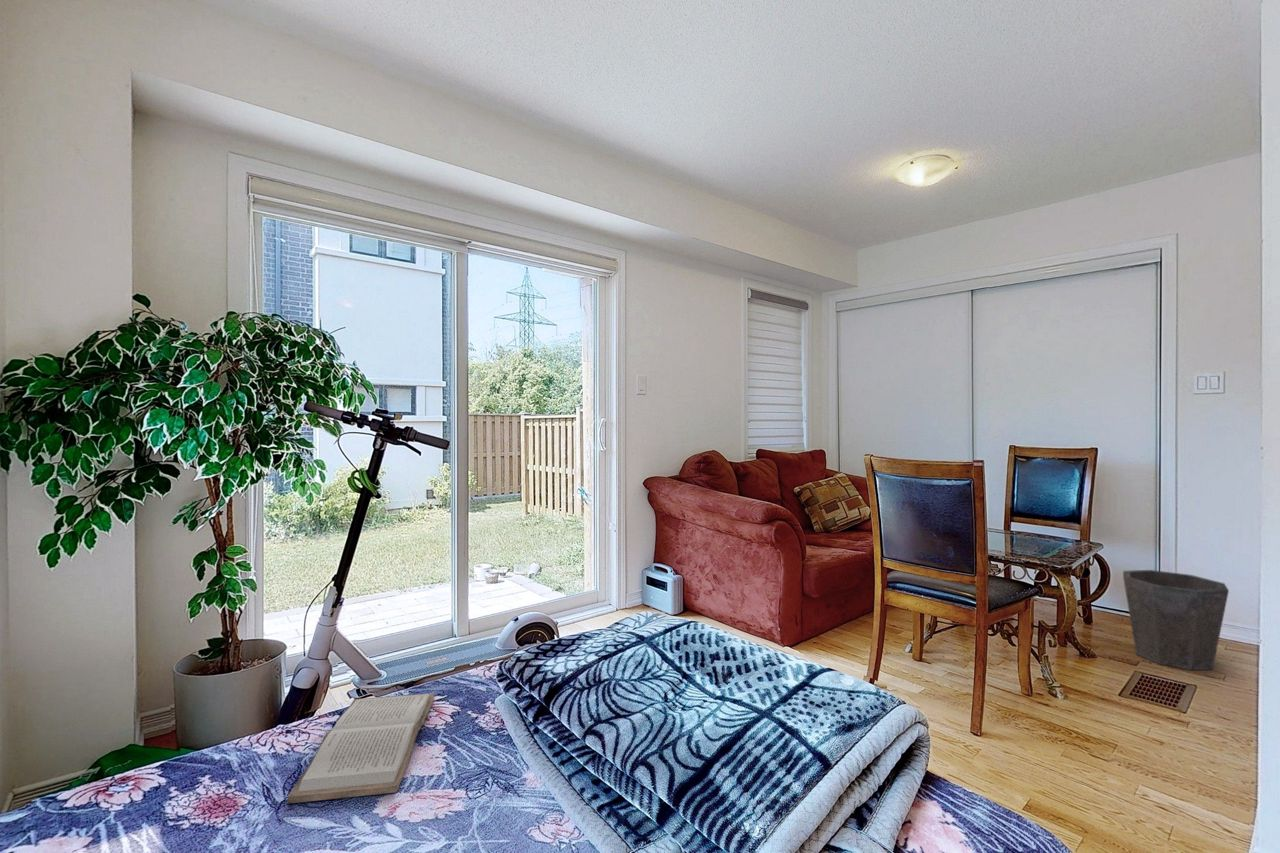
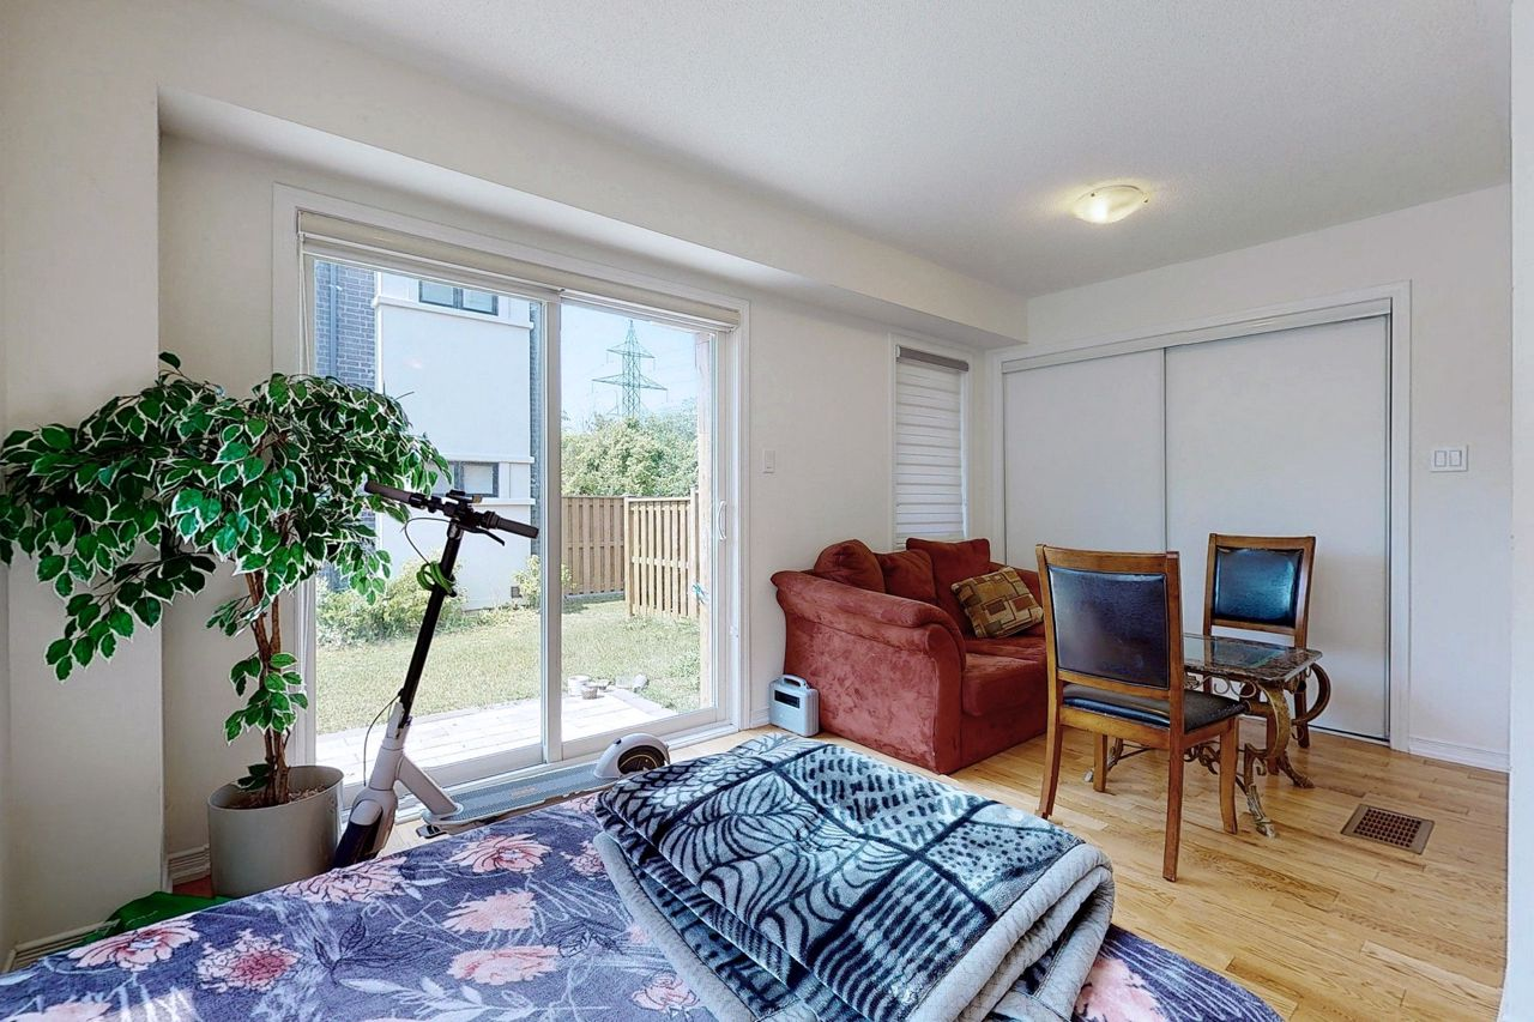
- book (372, 733)
- waste bin (1172, 619)
